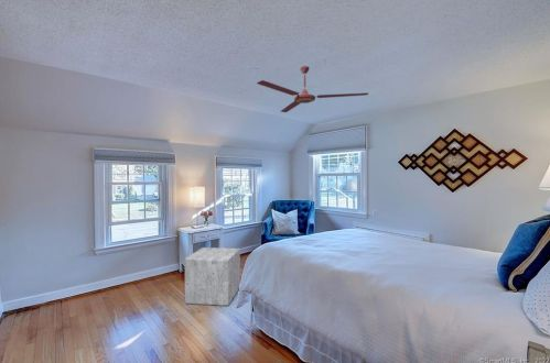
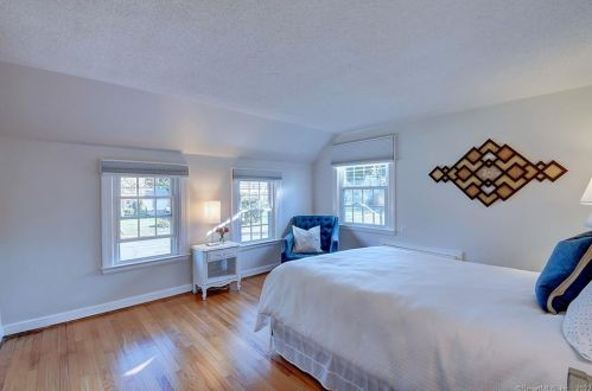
- ceiling fan (306, 90)
- stool (214, 274)
